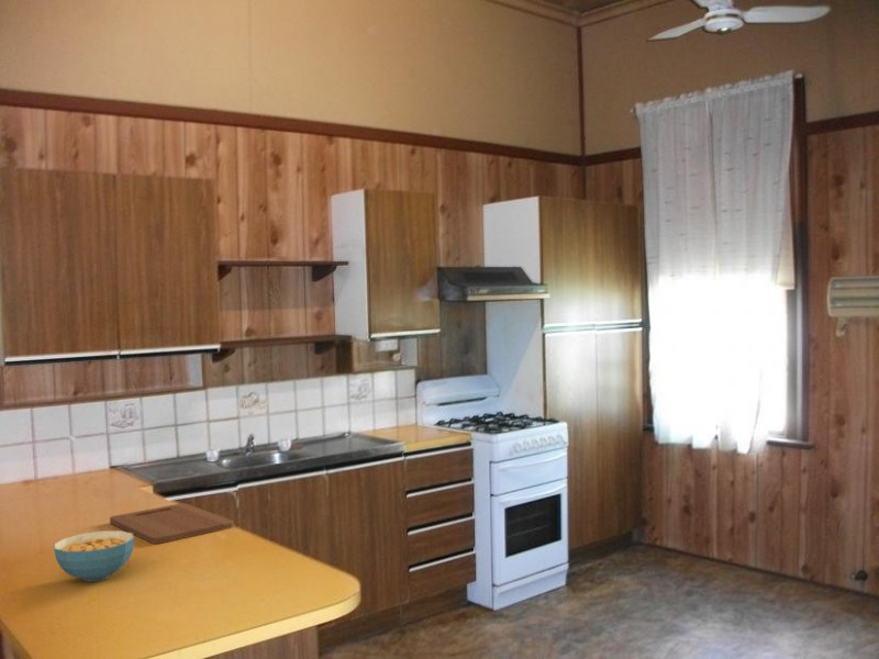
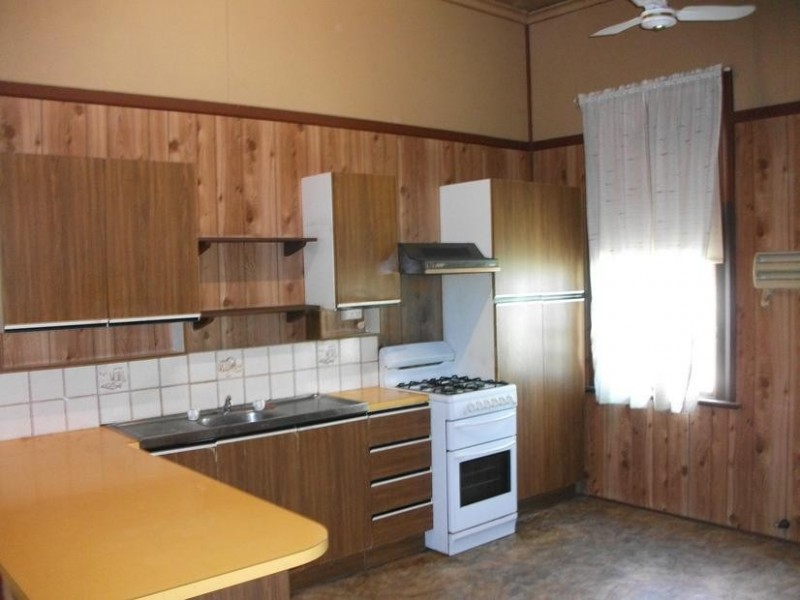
- cereal bowl (94, 559)
- cutting board (170, 522)
